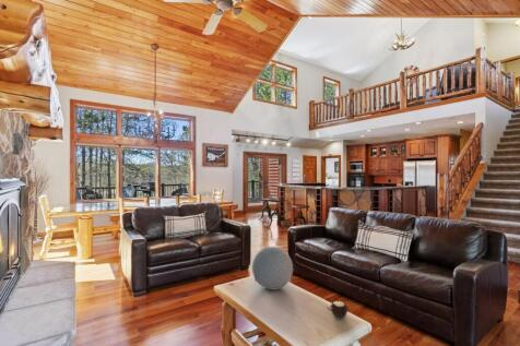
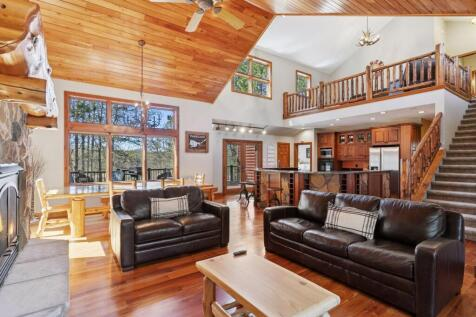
- candle (339, 309)
- decorative orb (272, 267)
